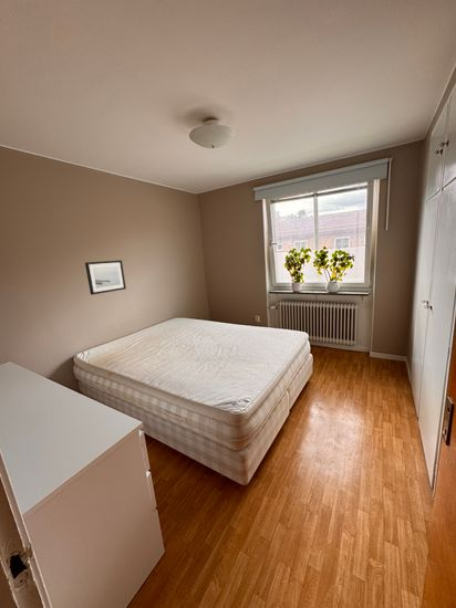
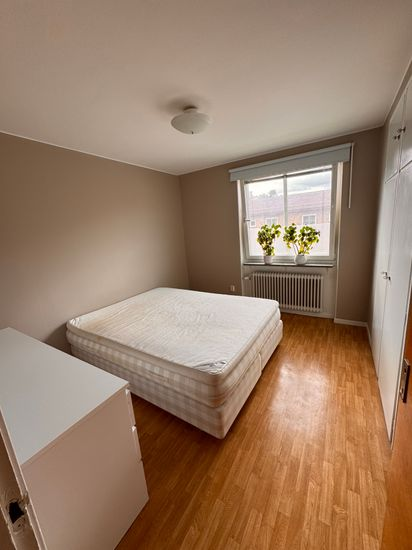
- wall art (106, 276)
